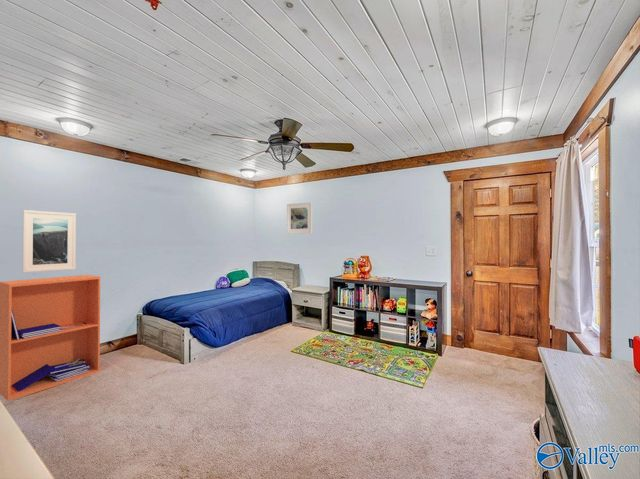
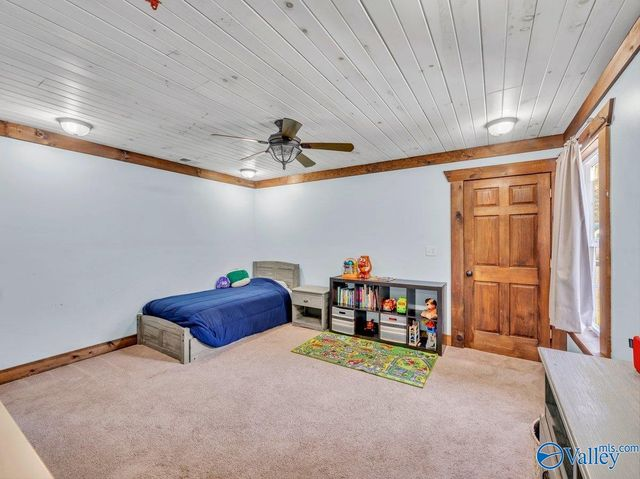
- bookshelf (53, 329)
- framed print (50, 241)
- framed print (299, 218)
